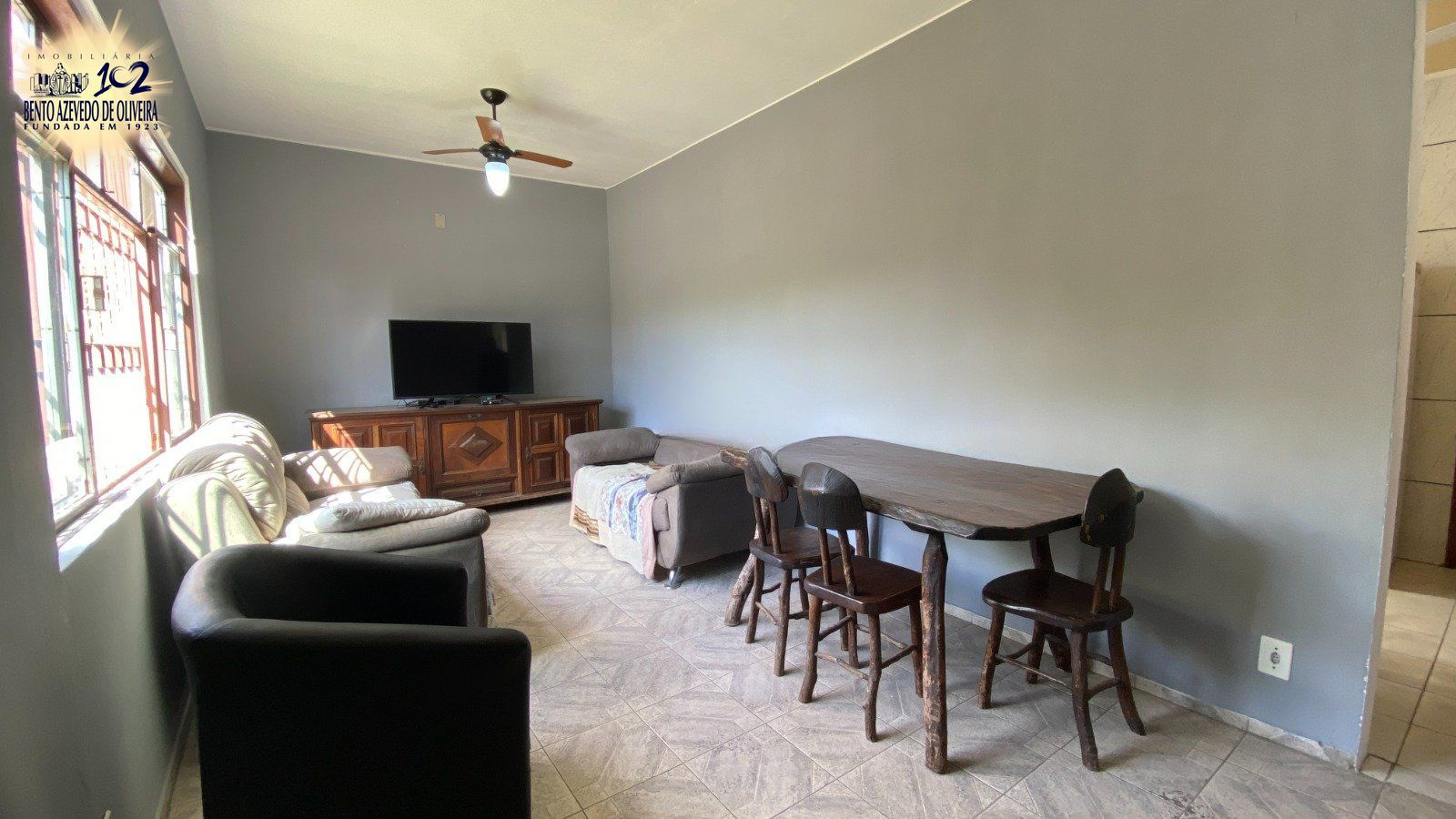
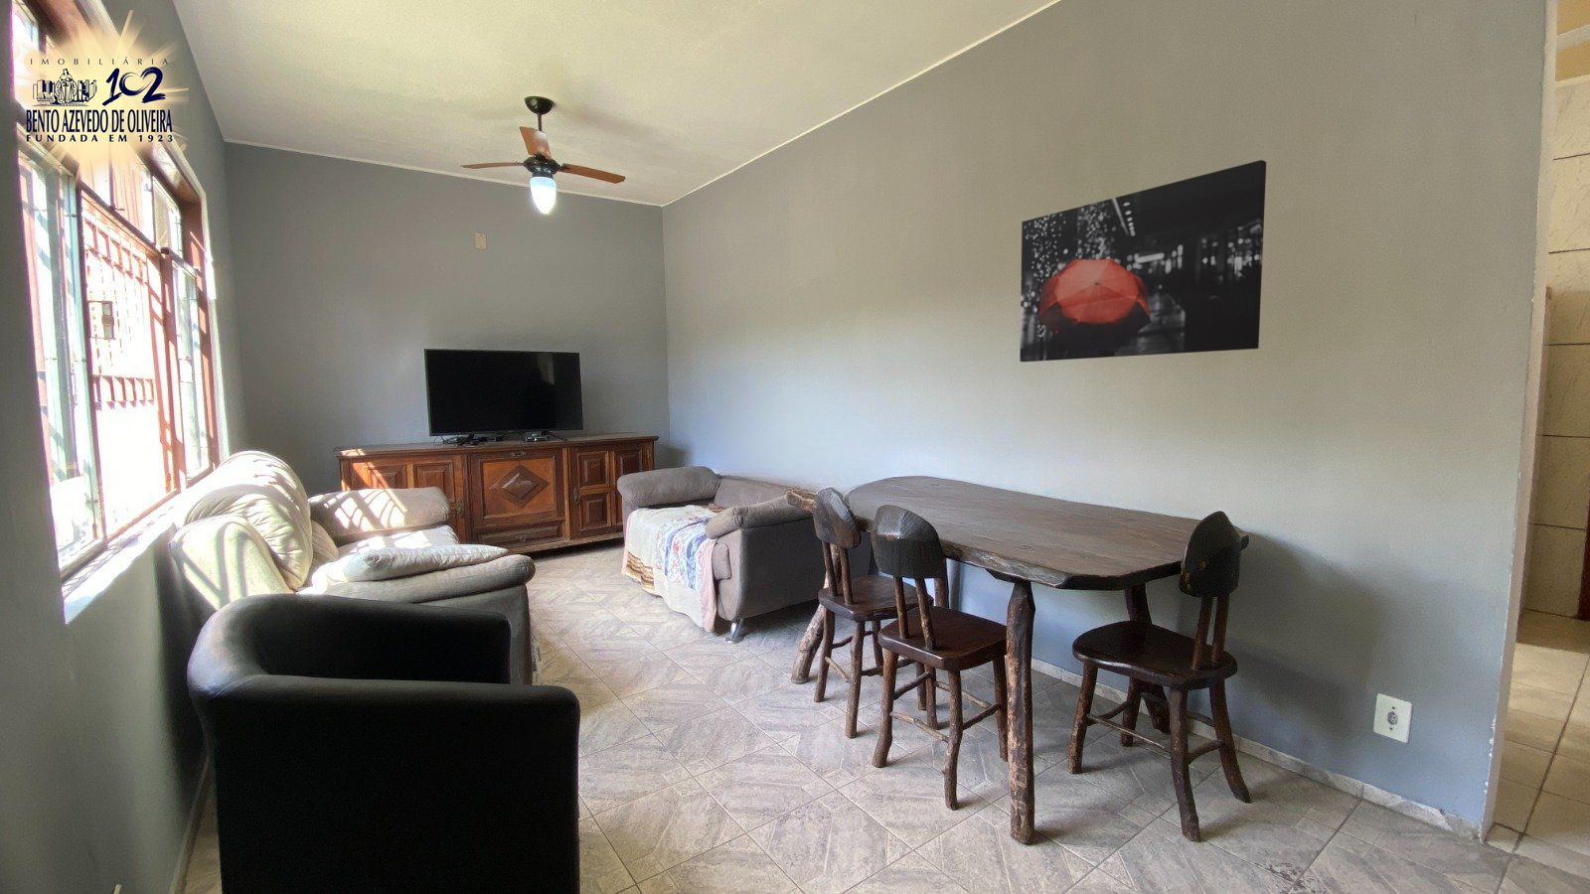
+ wall art (1124, 276)
